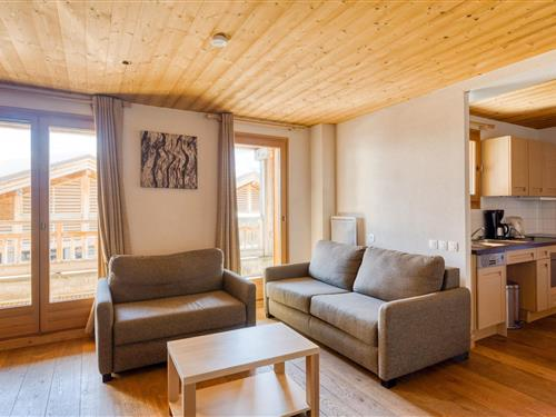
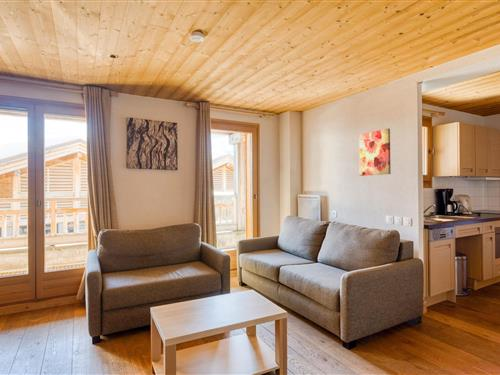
+ wall art (374, 153)
